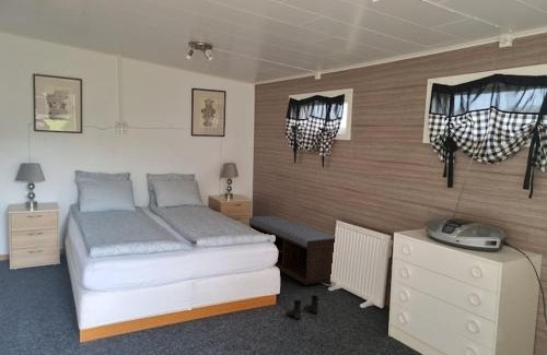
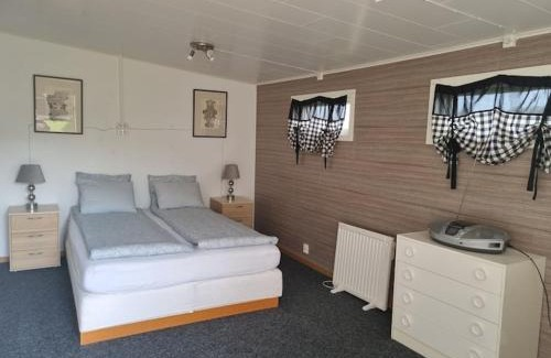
- bench (288, 245)
- boots (300, 305)
